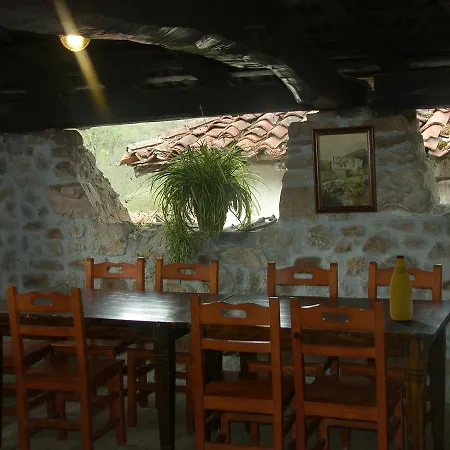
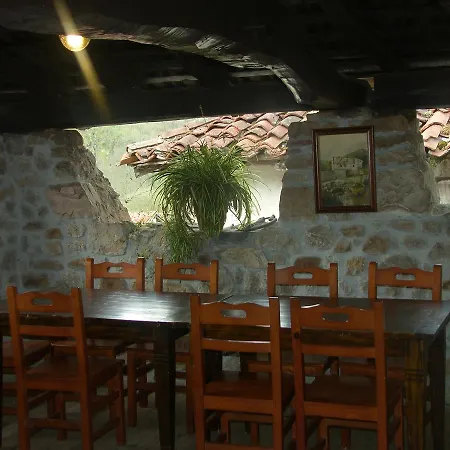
- bottle (401, 287)
